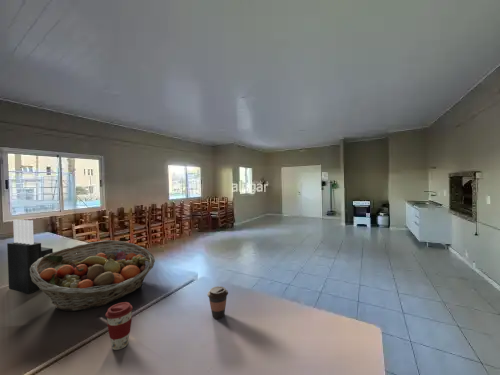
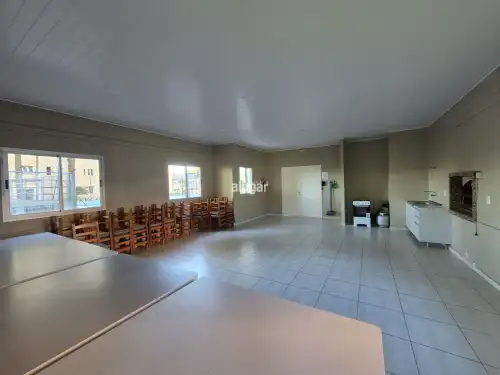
- fruit basket (100, 270)
- coffee cup (218, 302)
- knife block (33, 252)
- coffee cup (119, 325)
